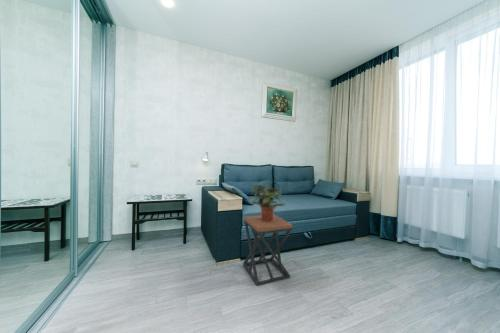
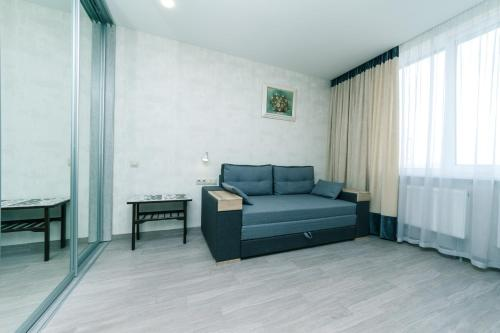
- potted plant (268, 201)
- stool (266, 245)
